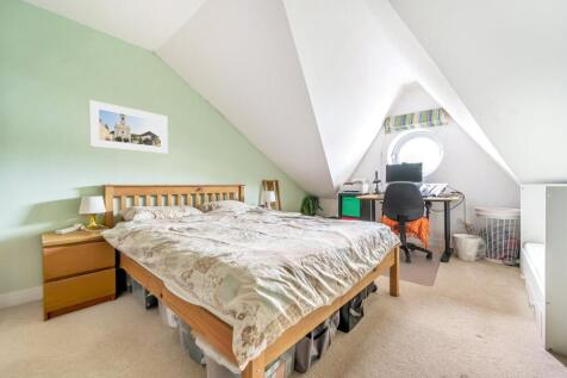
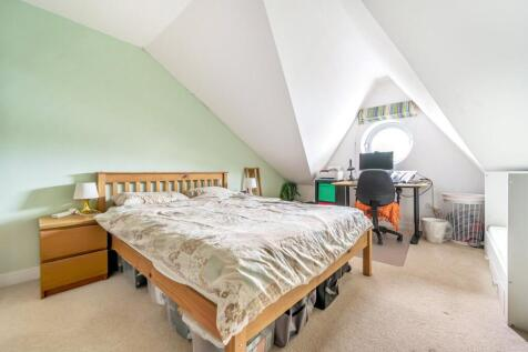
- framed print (132, 129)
